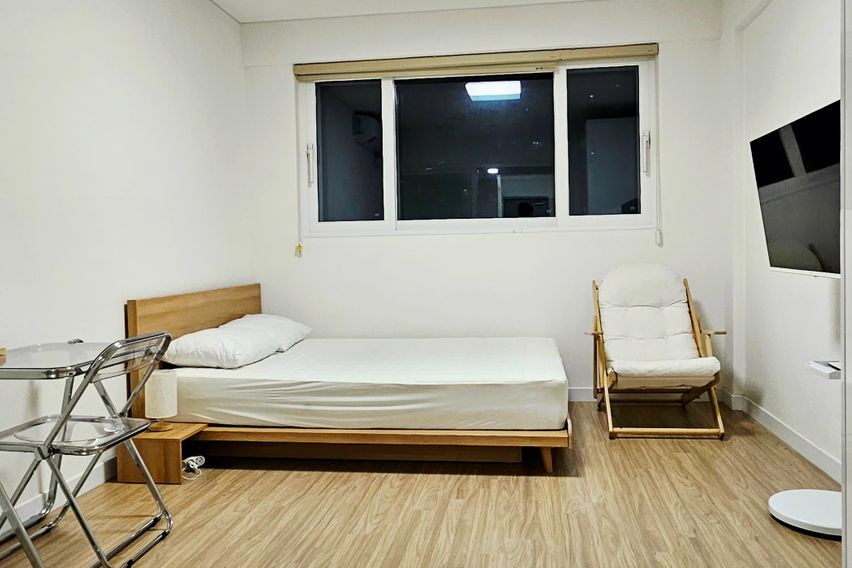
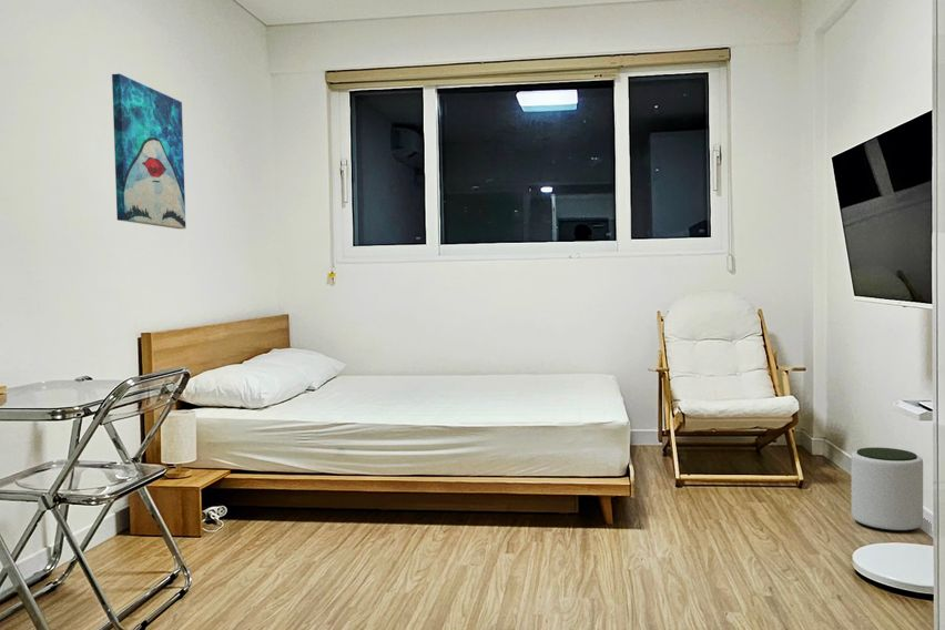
+ wall art (151, 156)
+ plant pot (886, 487)
